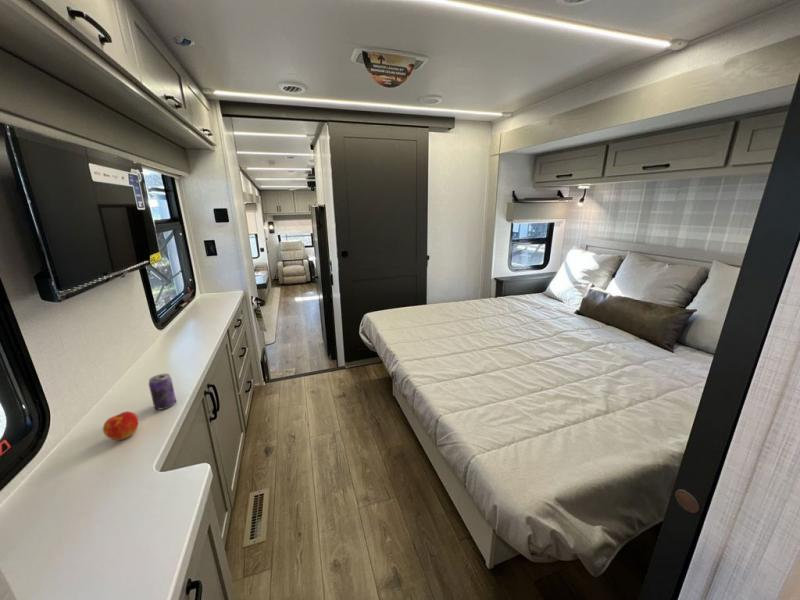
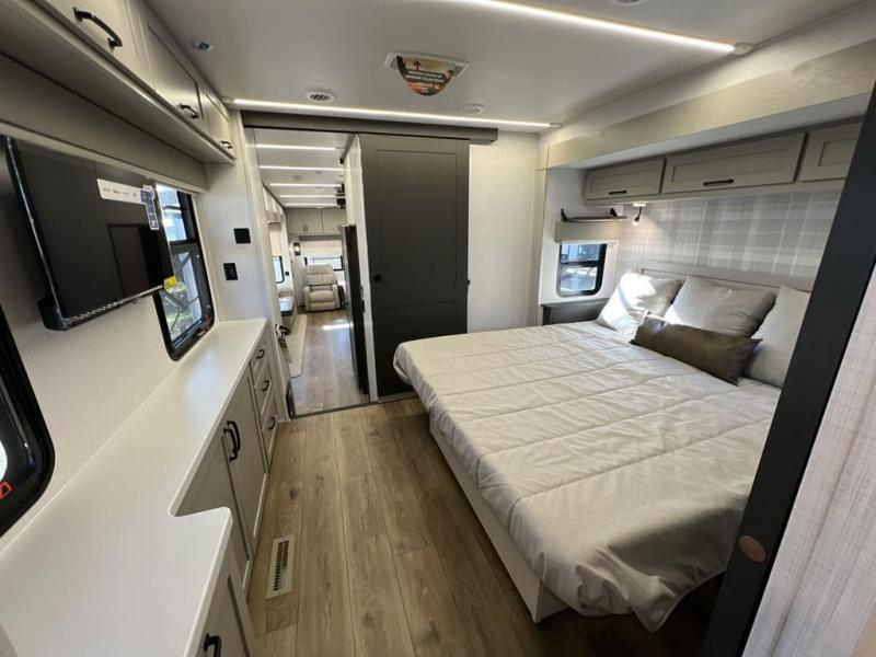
- apple (121, 425)
- beverage can (162, 391)
